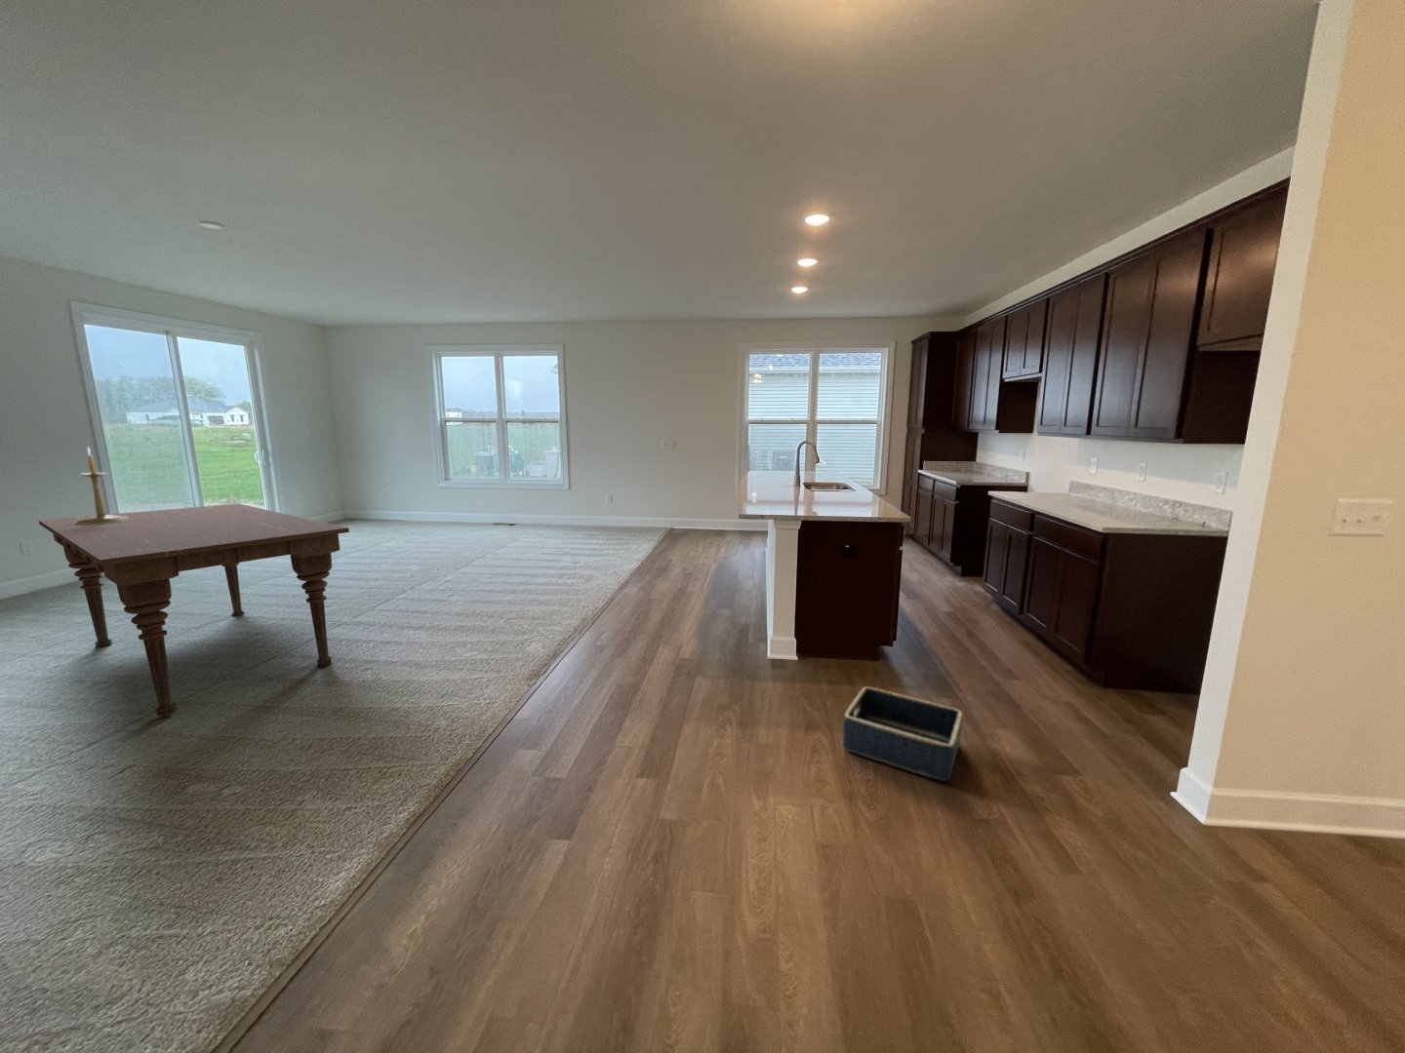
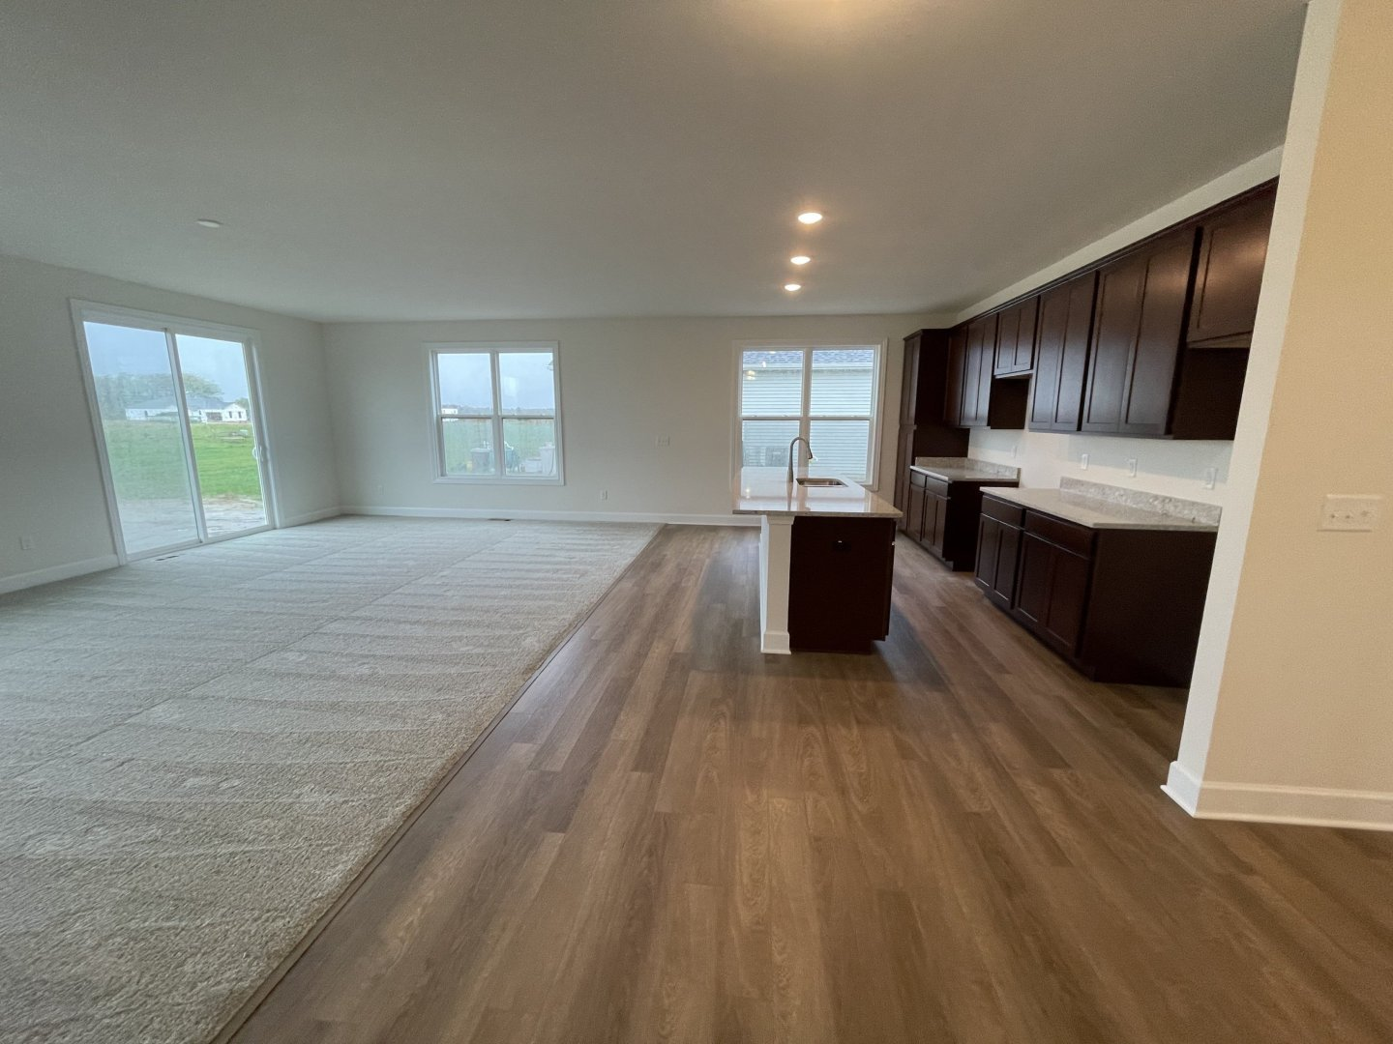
- candlestick (95, 483)
- dining table (196, 569)
- basket (902, 730)
